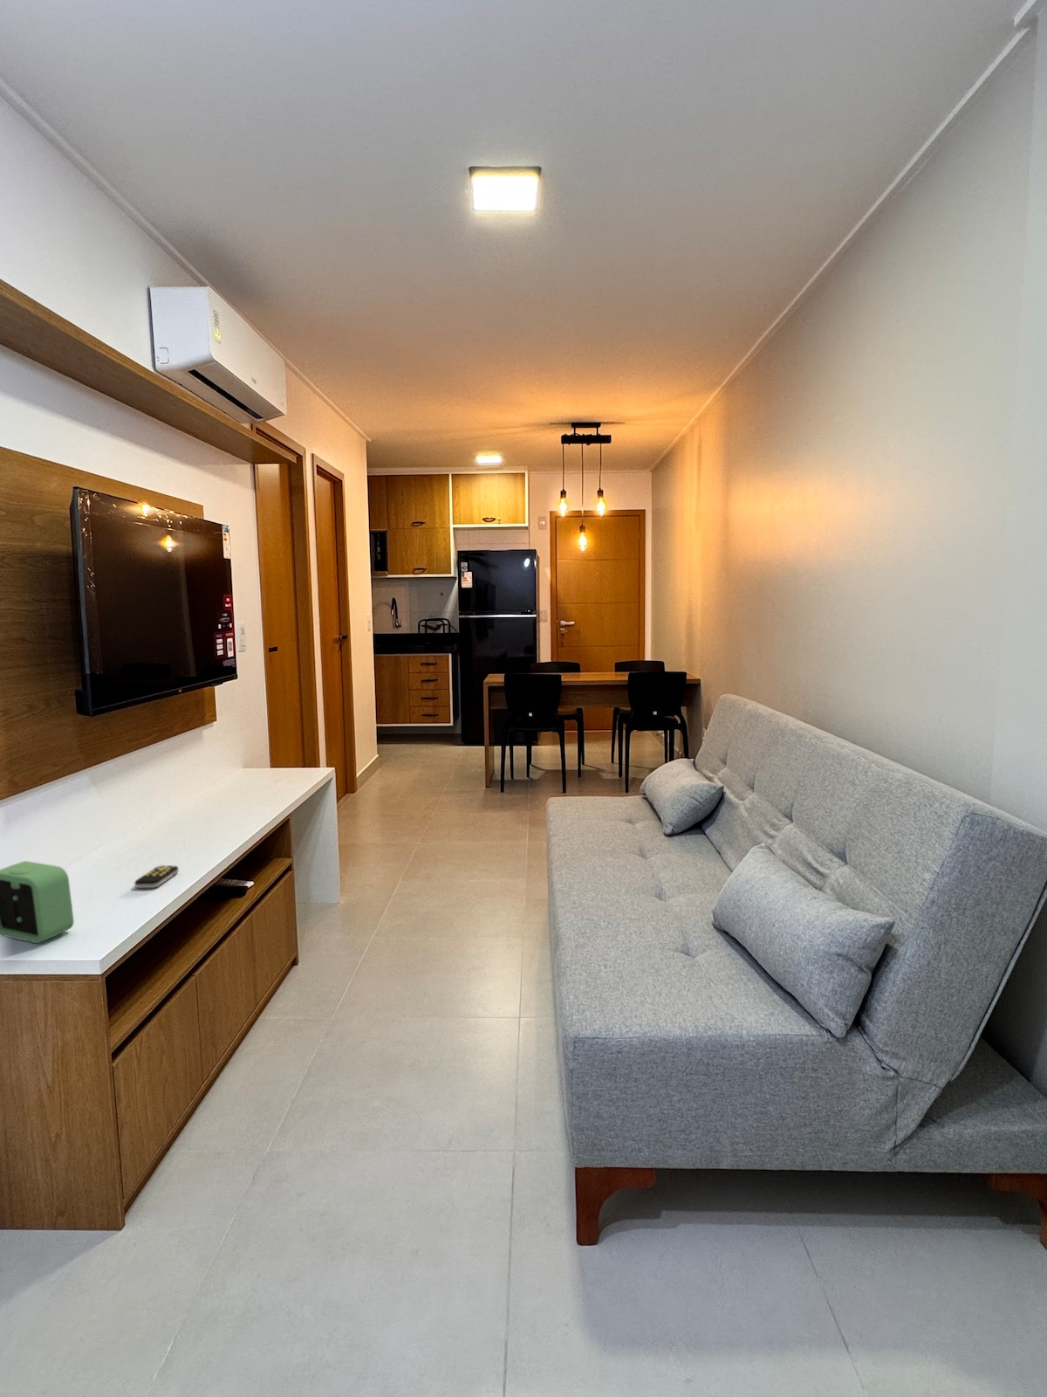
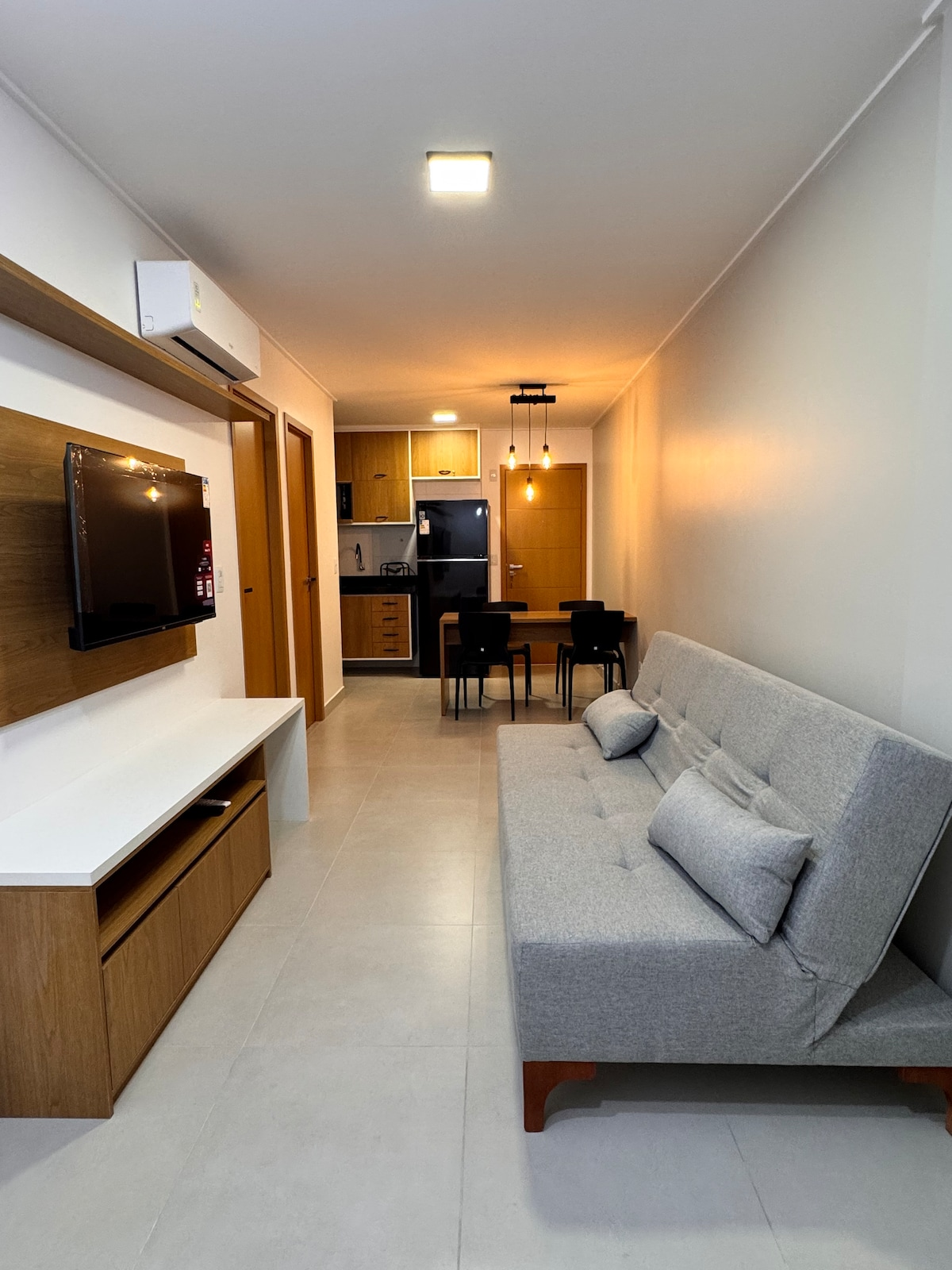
- remote control (157, 876)
- alarm clock (31, 900)
